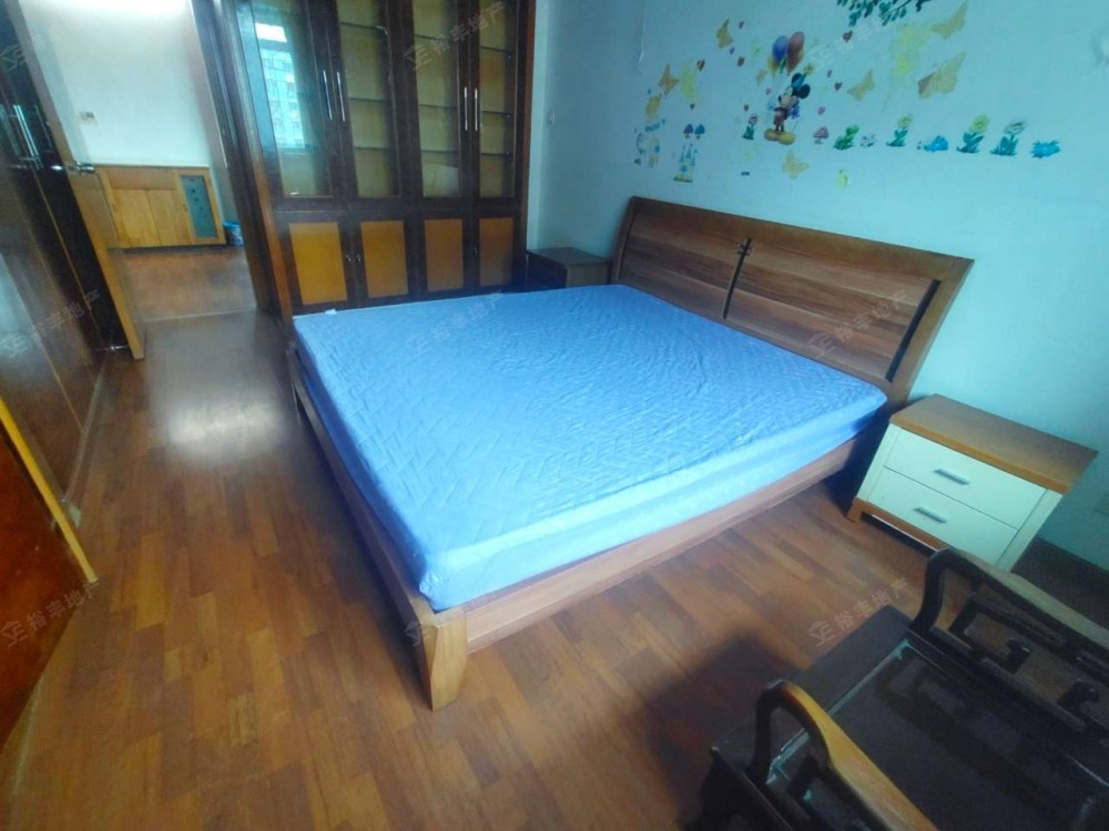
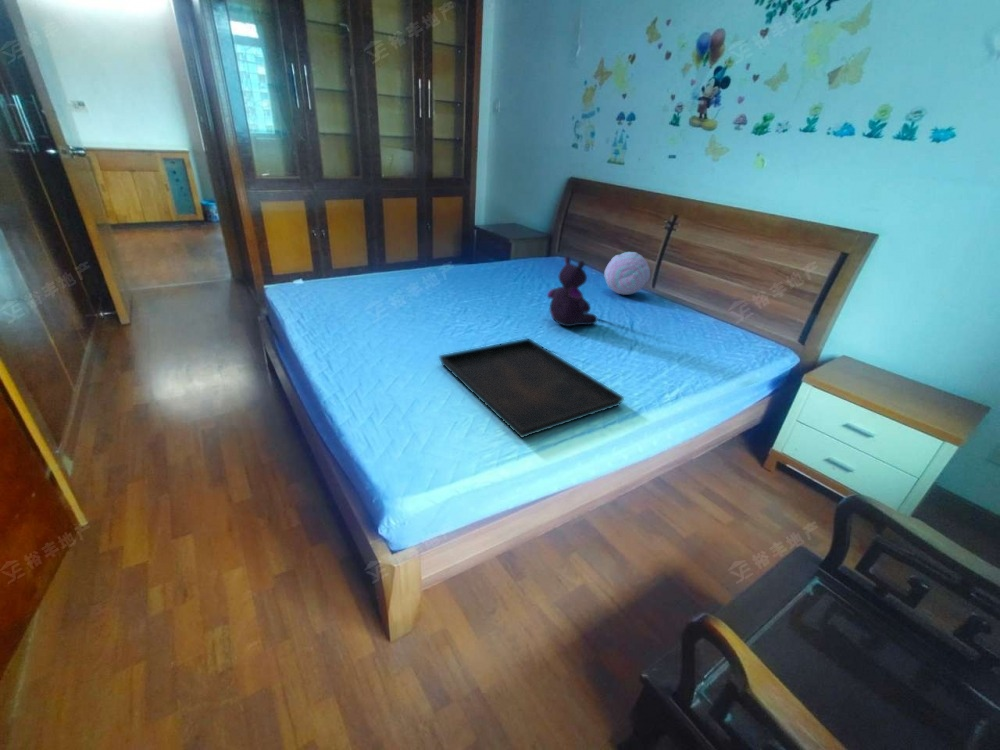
+ cushion (627, 273)
+ stuffed animal (576, 291)
+ serving tray (525, 379)
